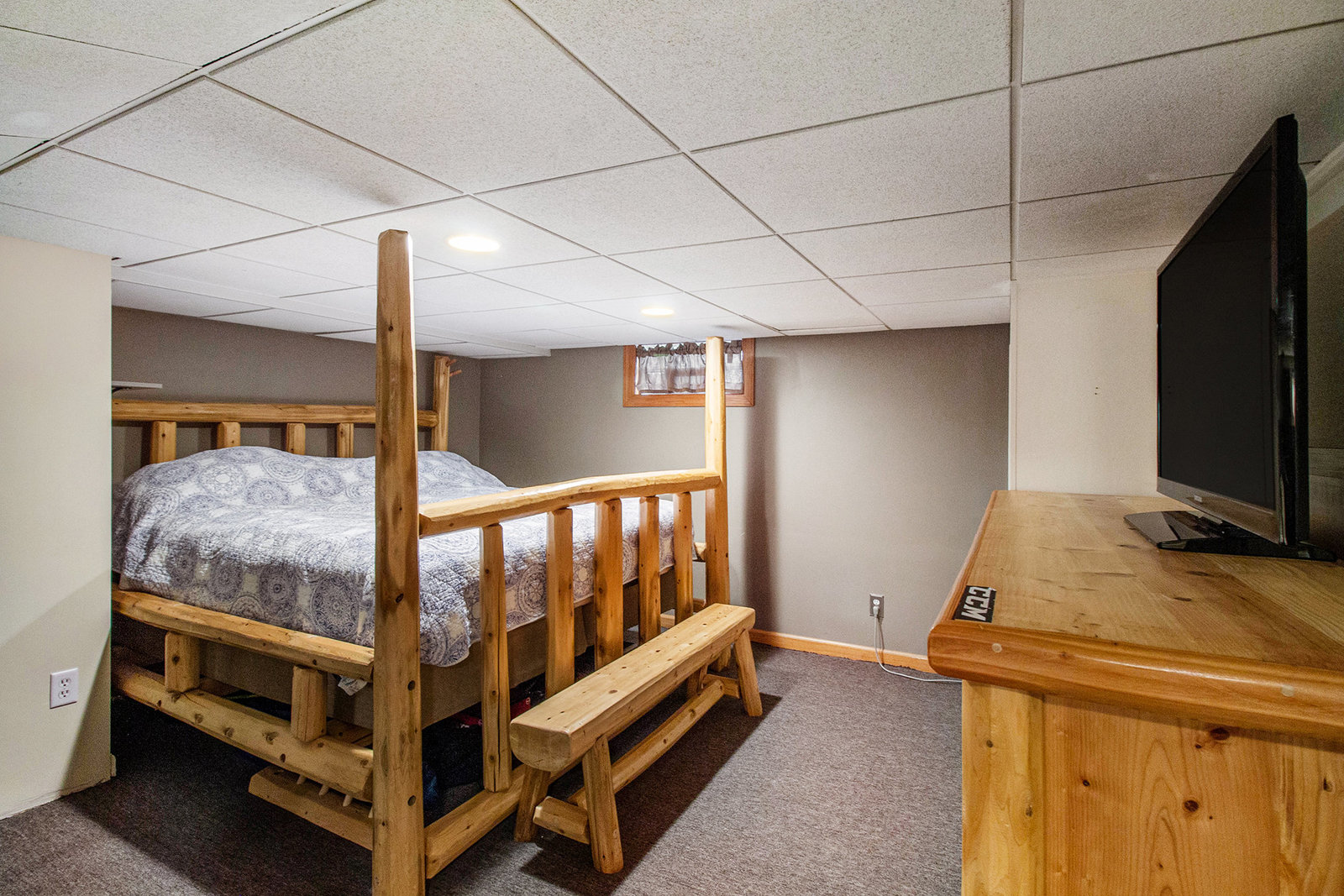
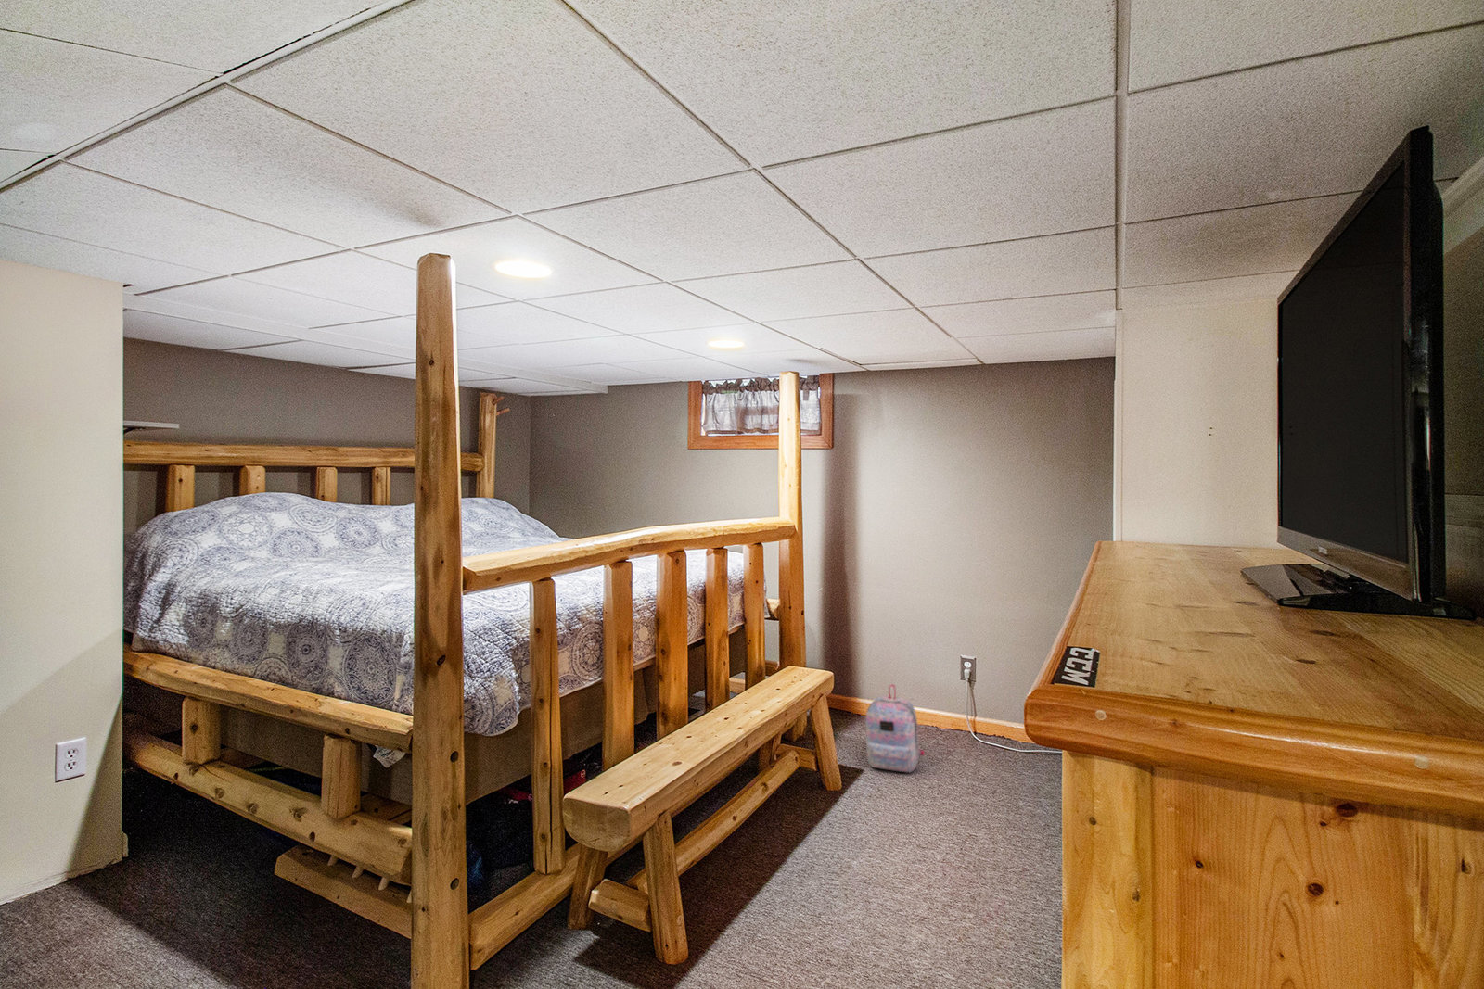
+ backpack (893, 725)
